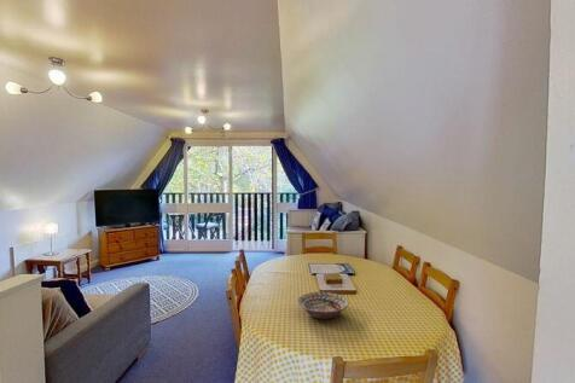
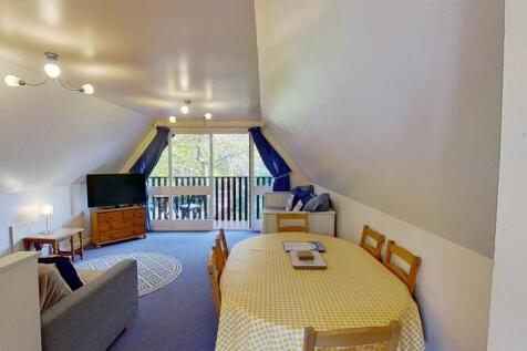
- decorative bowl (323, 307)
